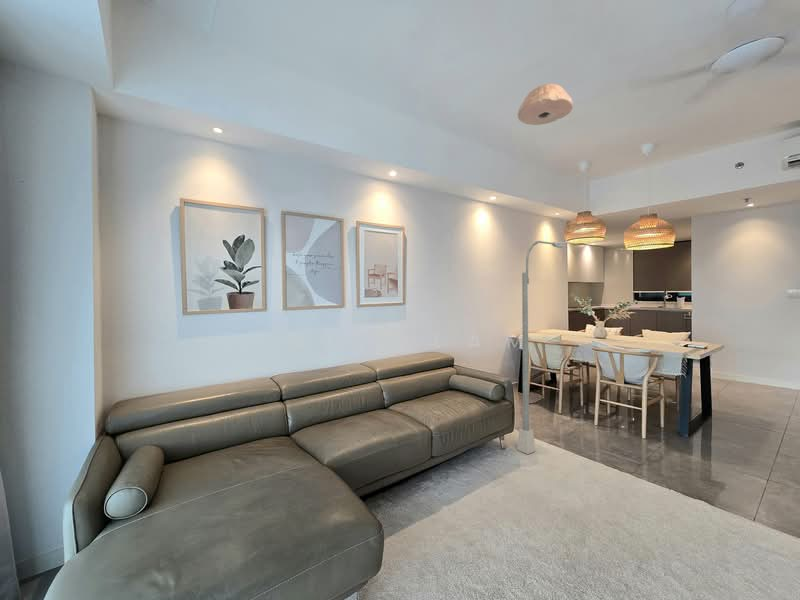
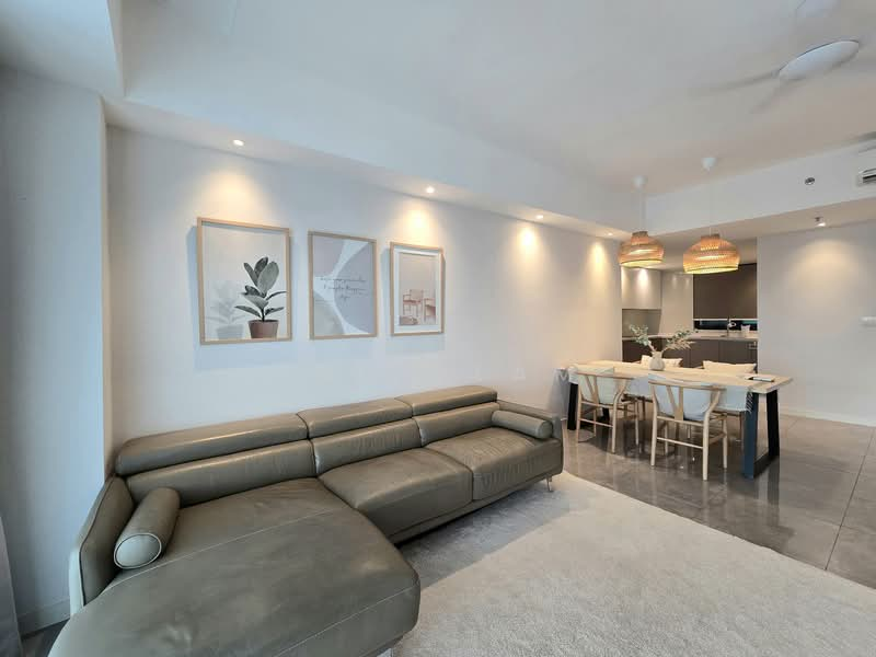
- floor lamp (527, 342)
- ceiling light (544, 103)
